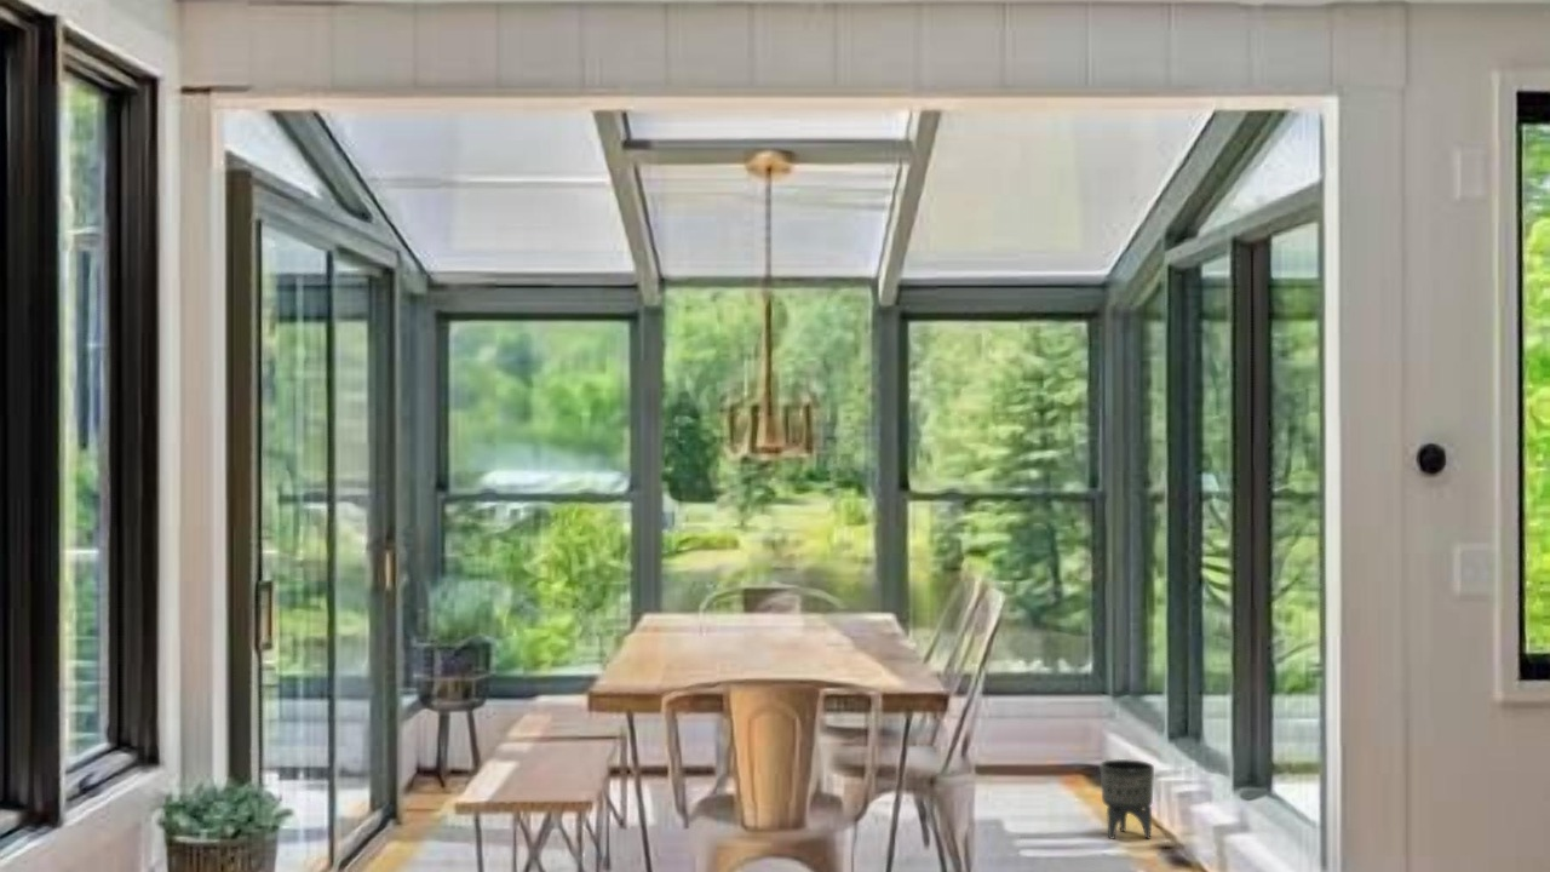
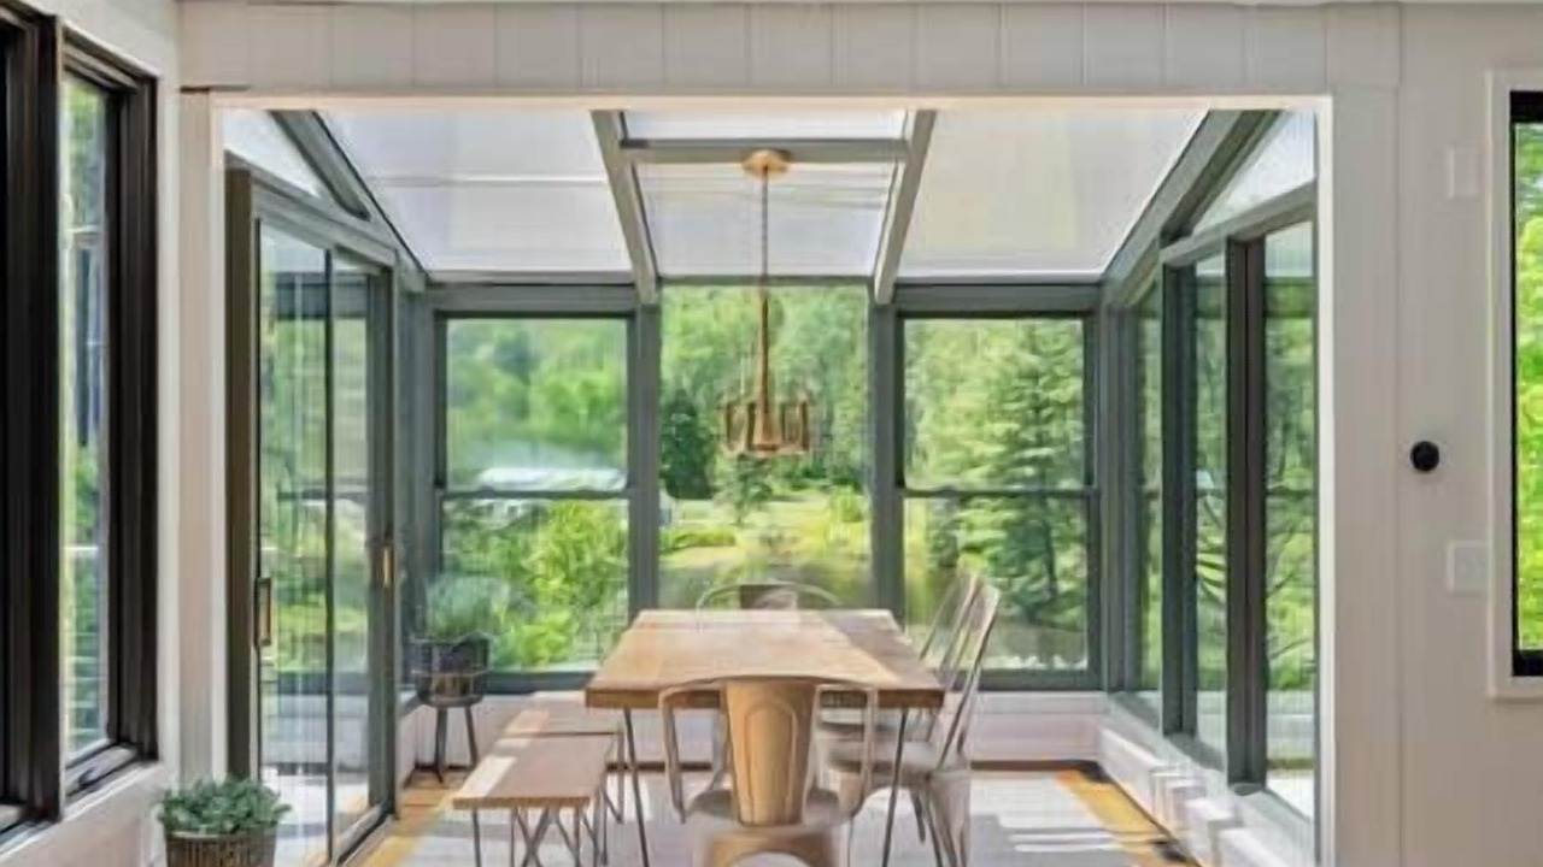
- planter (1126, 799)
